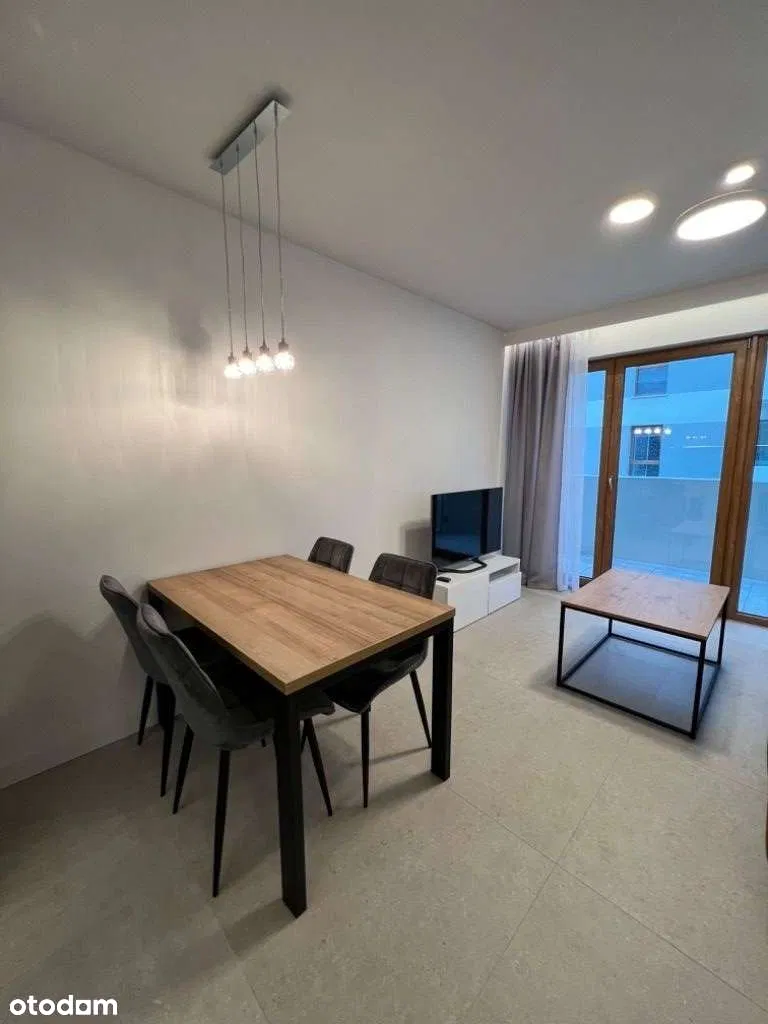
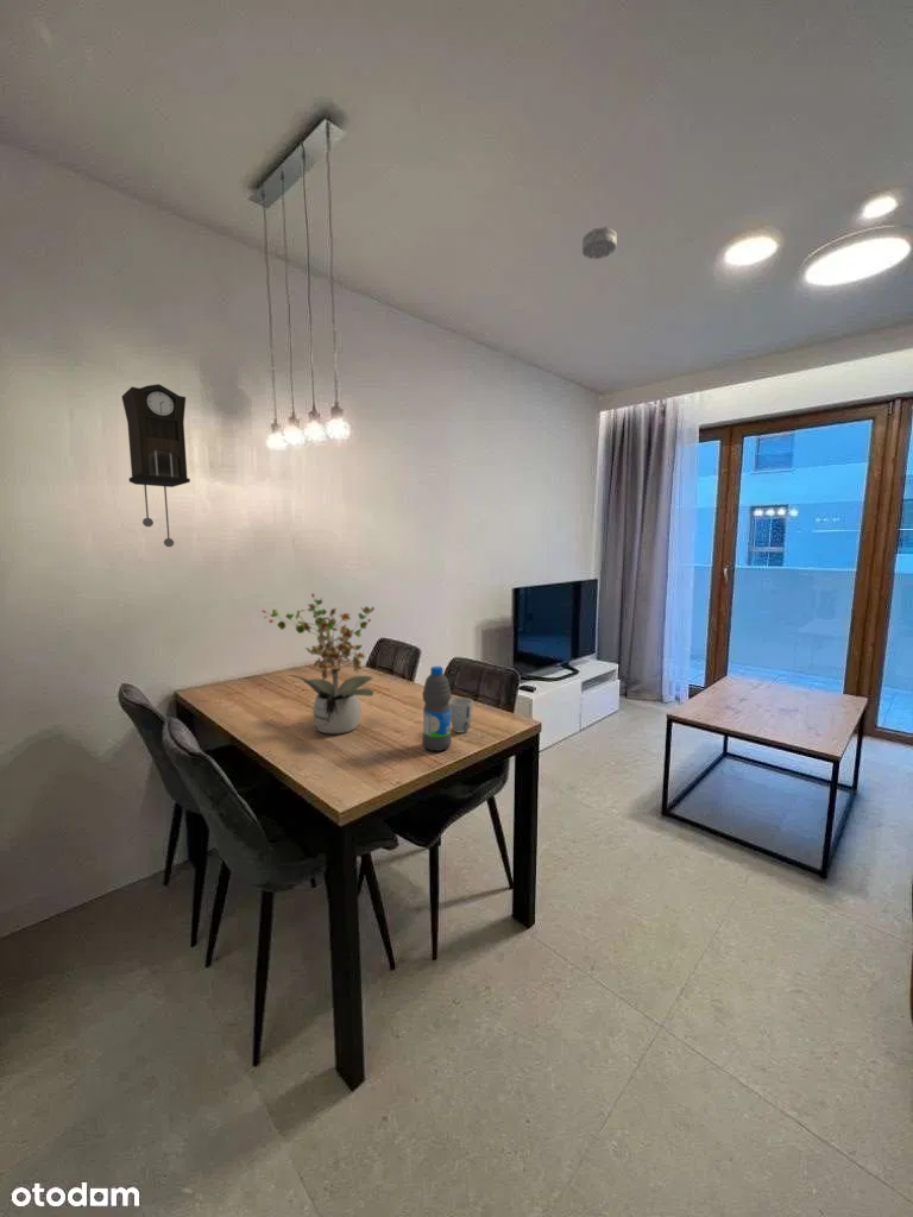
+ smoke detector (599, 242)
+ pendulum clock (158, 469)
+ water bottle (436, 707)
+ potted plant (333, 664)
+ cup (460, 715)
